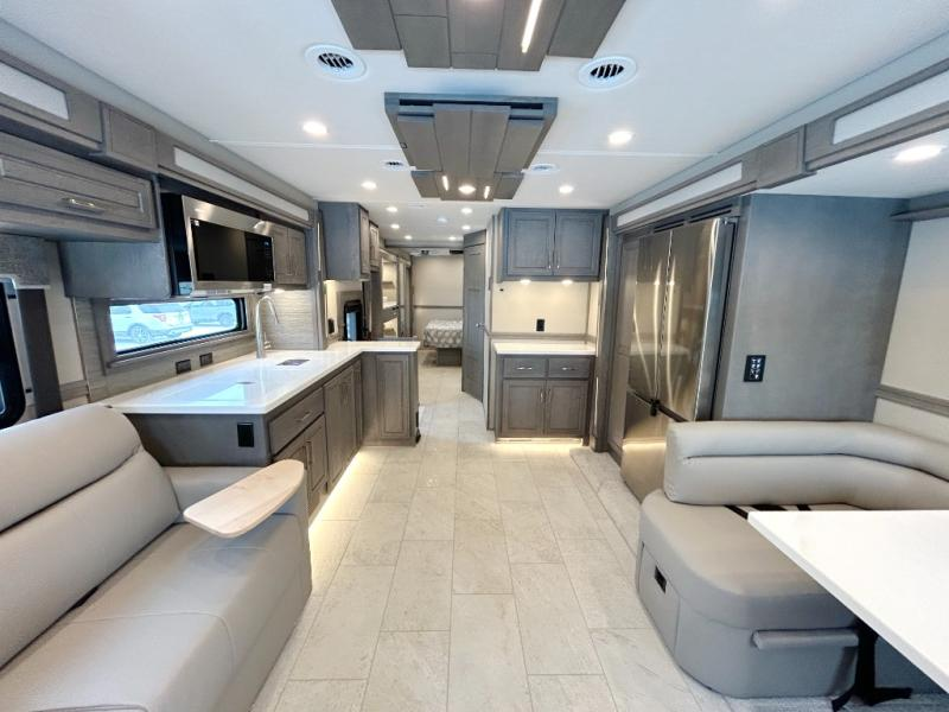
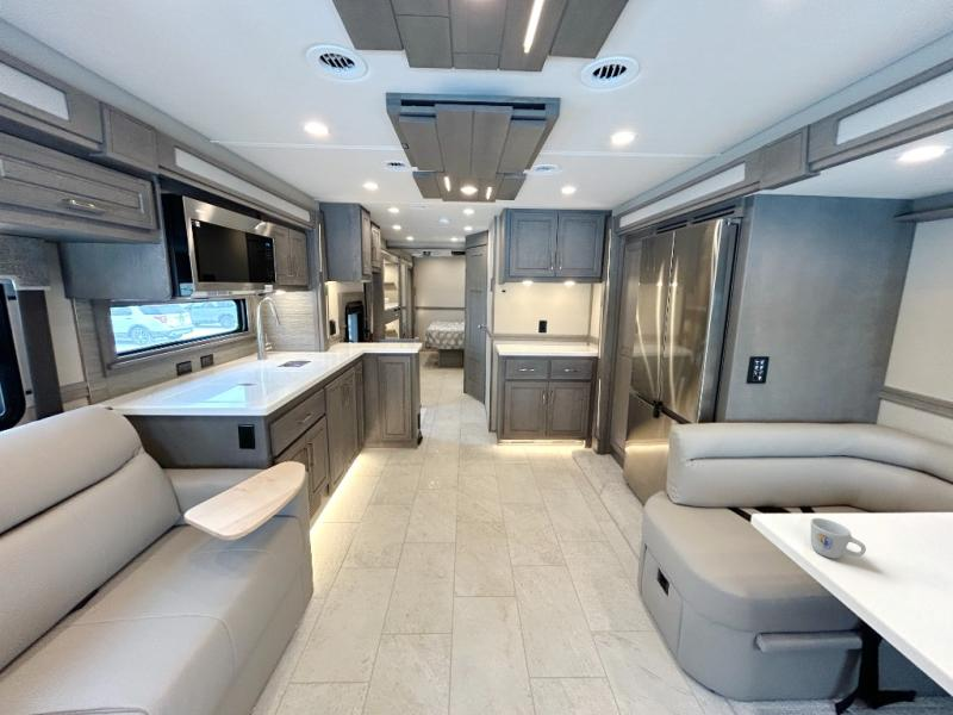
+ mug (835, 542)
